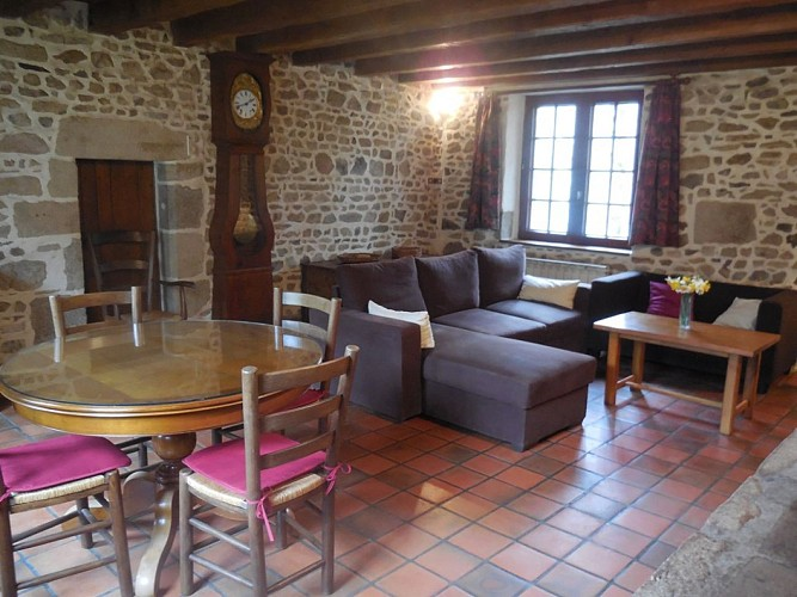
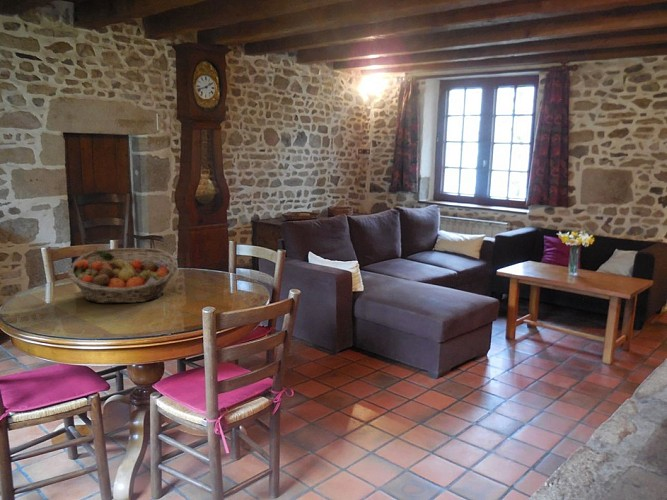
+ fruit basket (124, 274)
